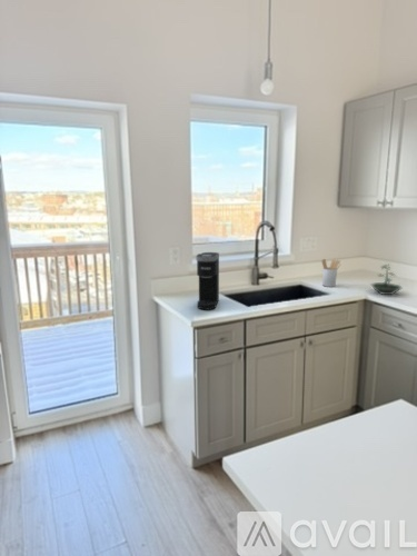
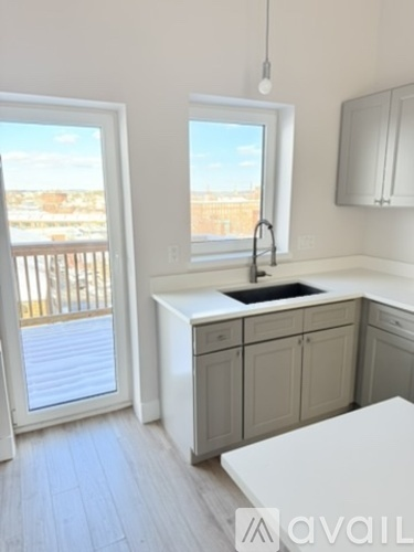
- coffee maker (208, 278)
- terrarium (387, 269)
- utensil holder (331, 271)
